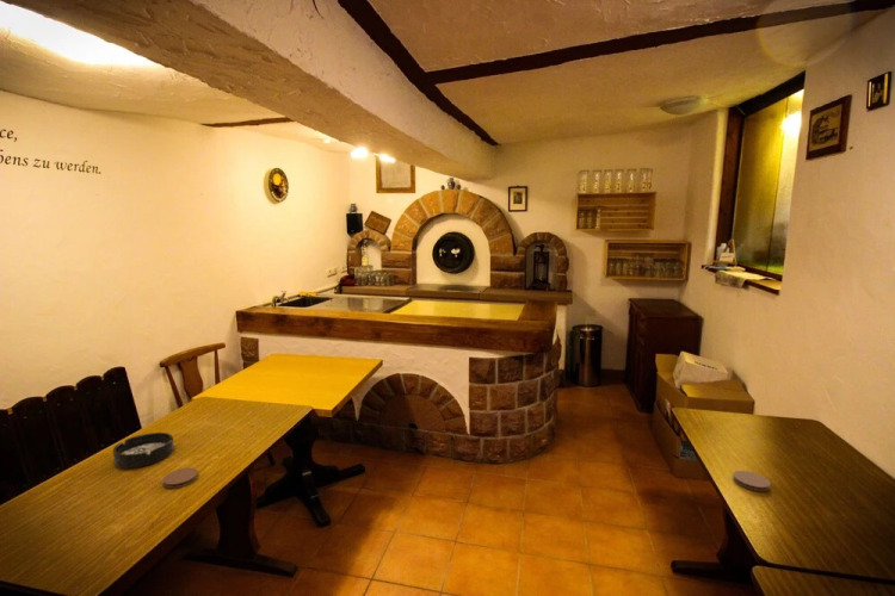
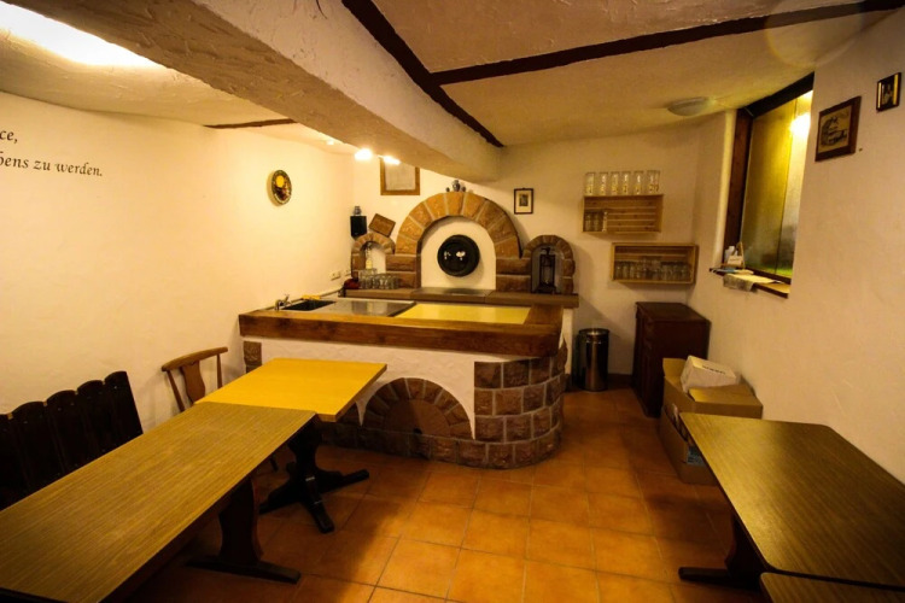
- ashtray (143, 449)
- coaster (180, 477)
- coaster (751, 480)
